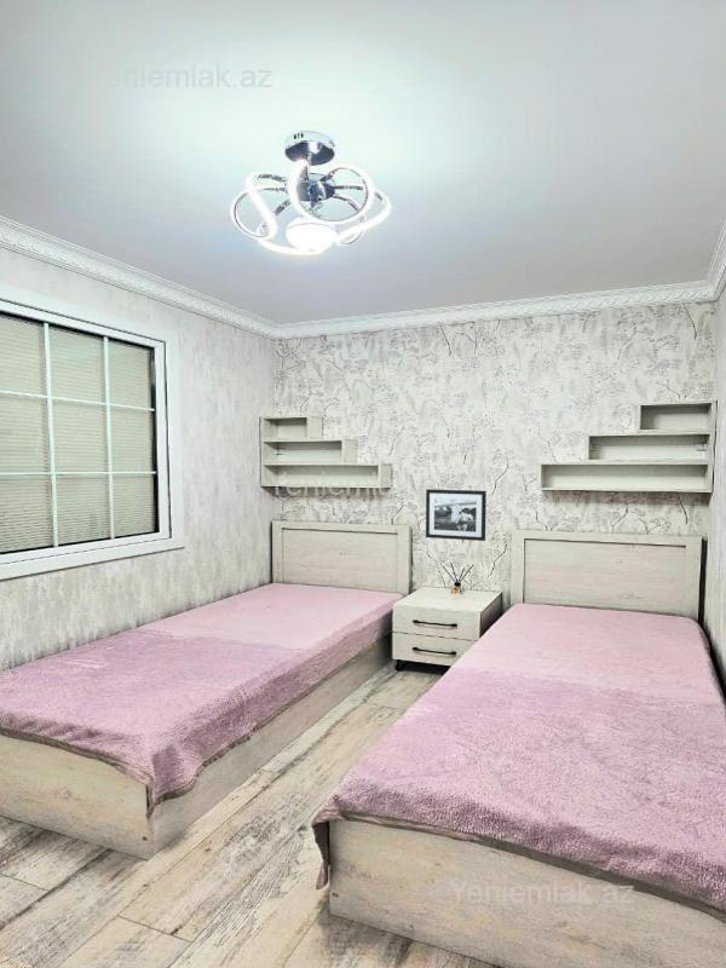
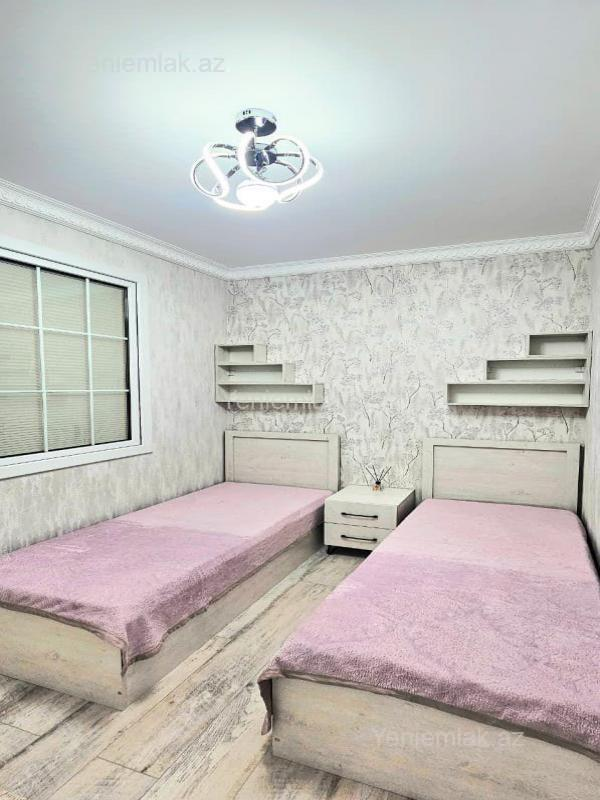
- picture frame (455, 514)
